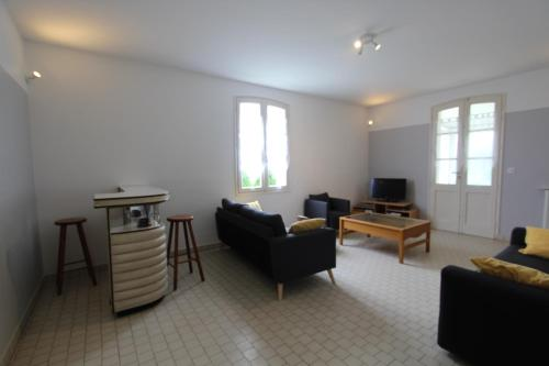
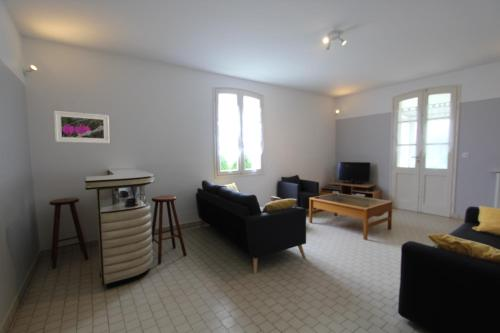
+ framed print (83, 128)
